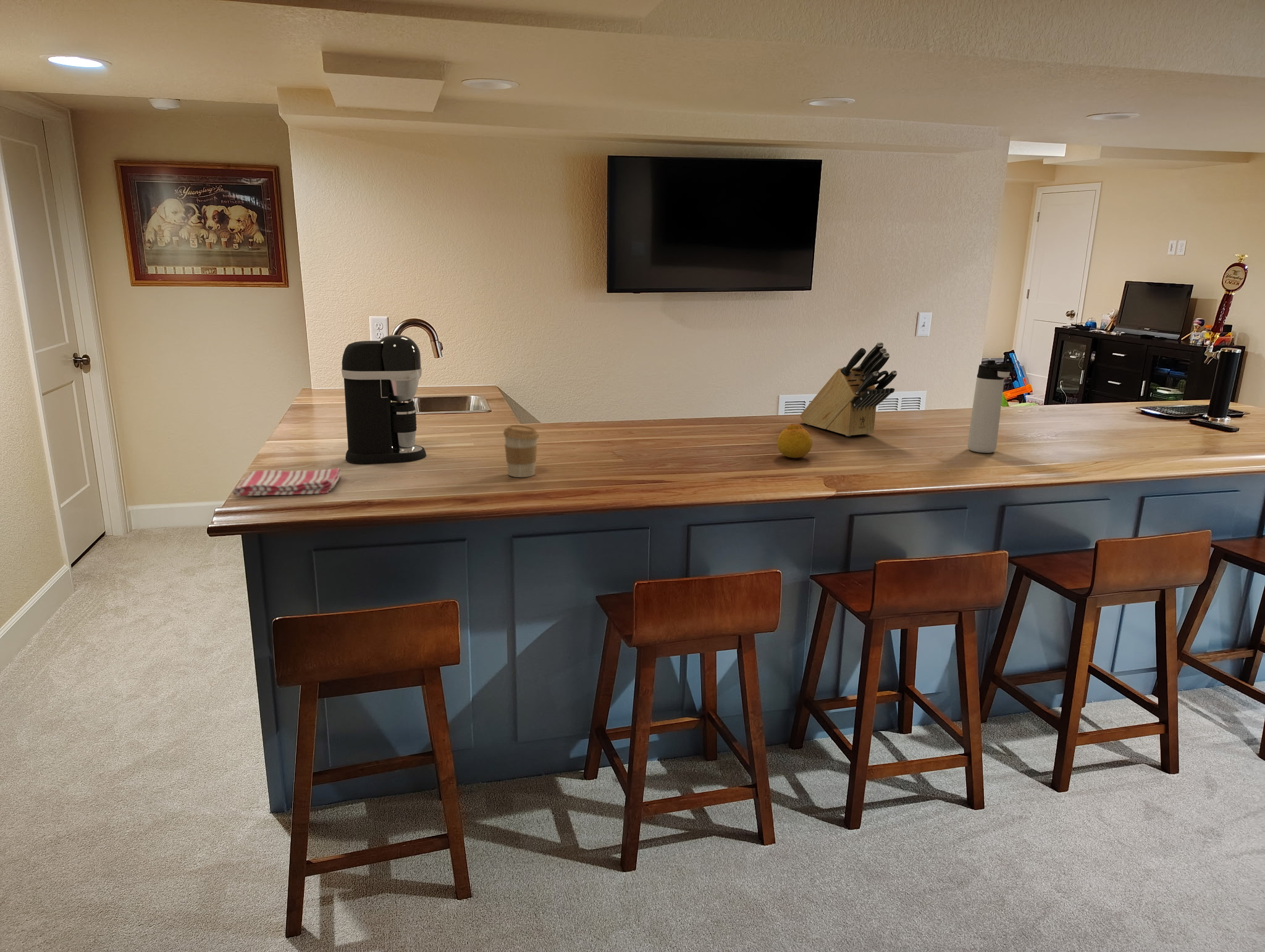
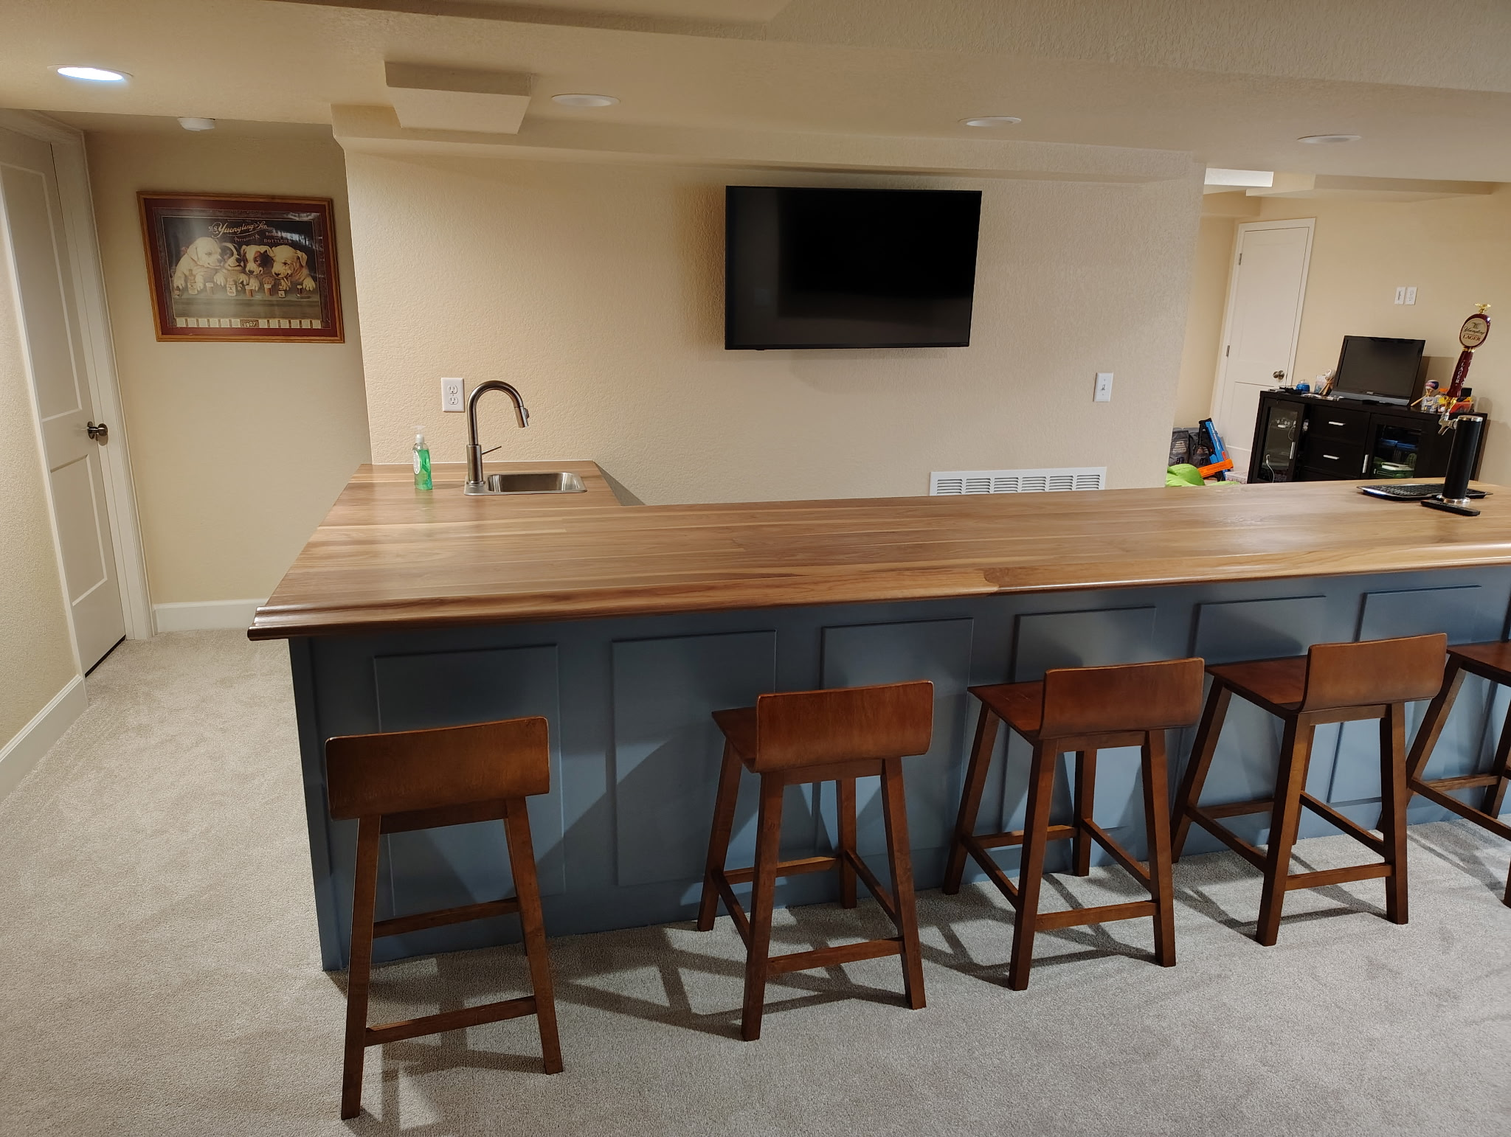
- fruit (794, 440)
- thermos bottle (991, 407)
- coffee cup (521, 450)
- knife block (847, 386)
- coffee maker (383, 397)
- dish towel (288, 480)
